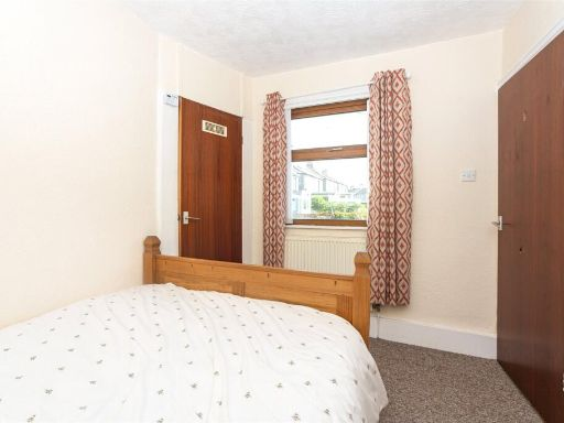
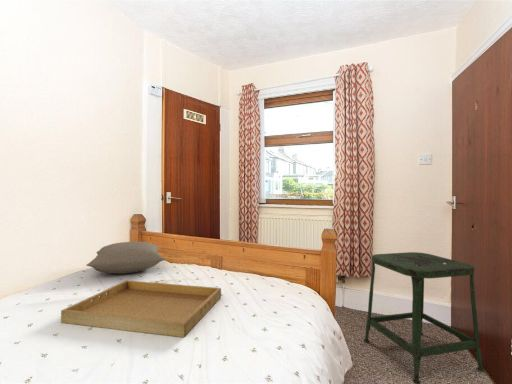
+ tray (149, 303)
+ pillow (128, 256)
+ stool (418, 307)
